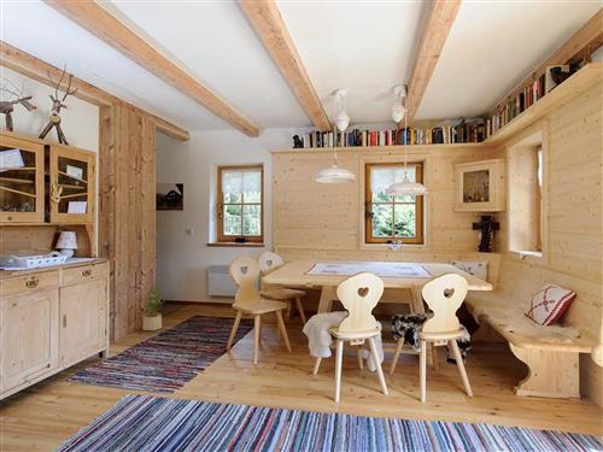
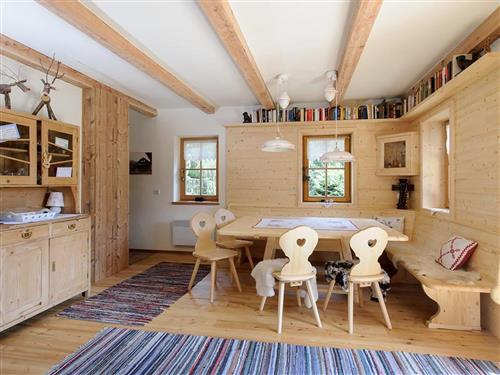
- potted plant (151, 306)
